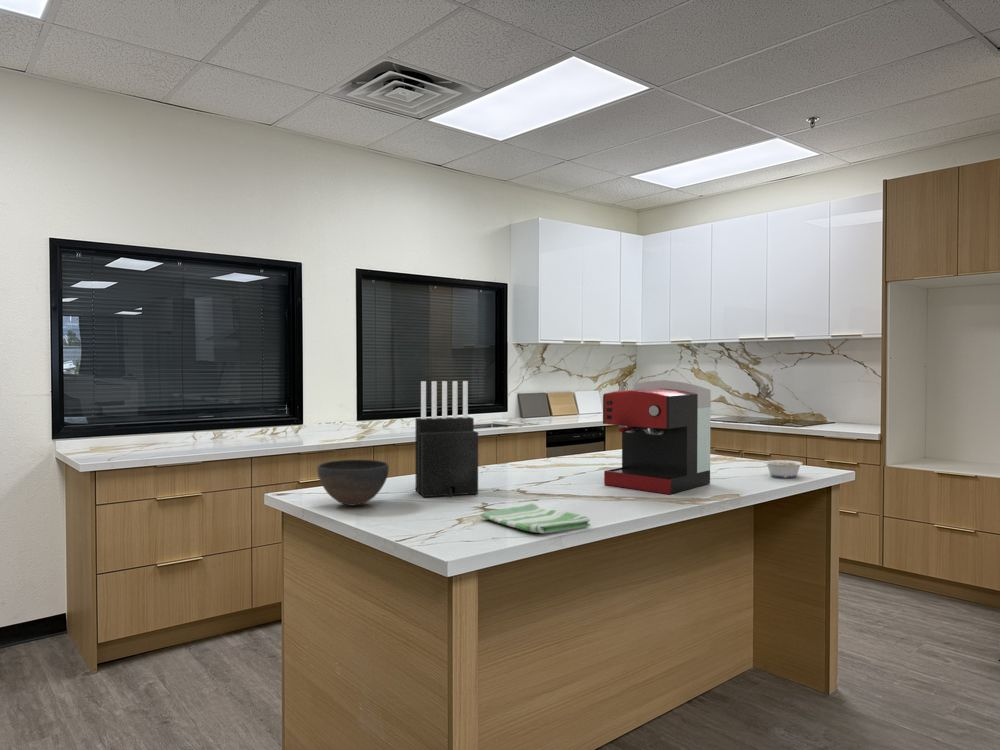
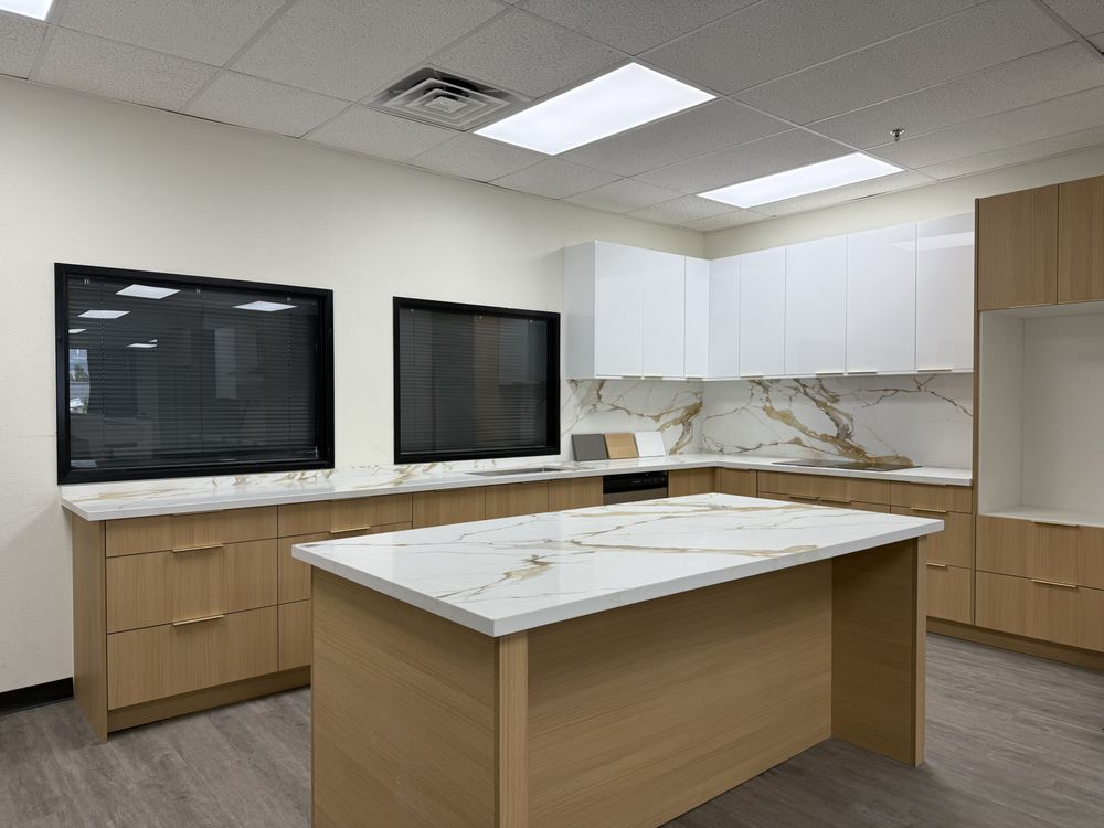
- dish towel (535, 517)
- knife block (447, 437)
- legume (782, 467)
- coffee maker (650, 433)
- bowl (353, 484)
